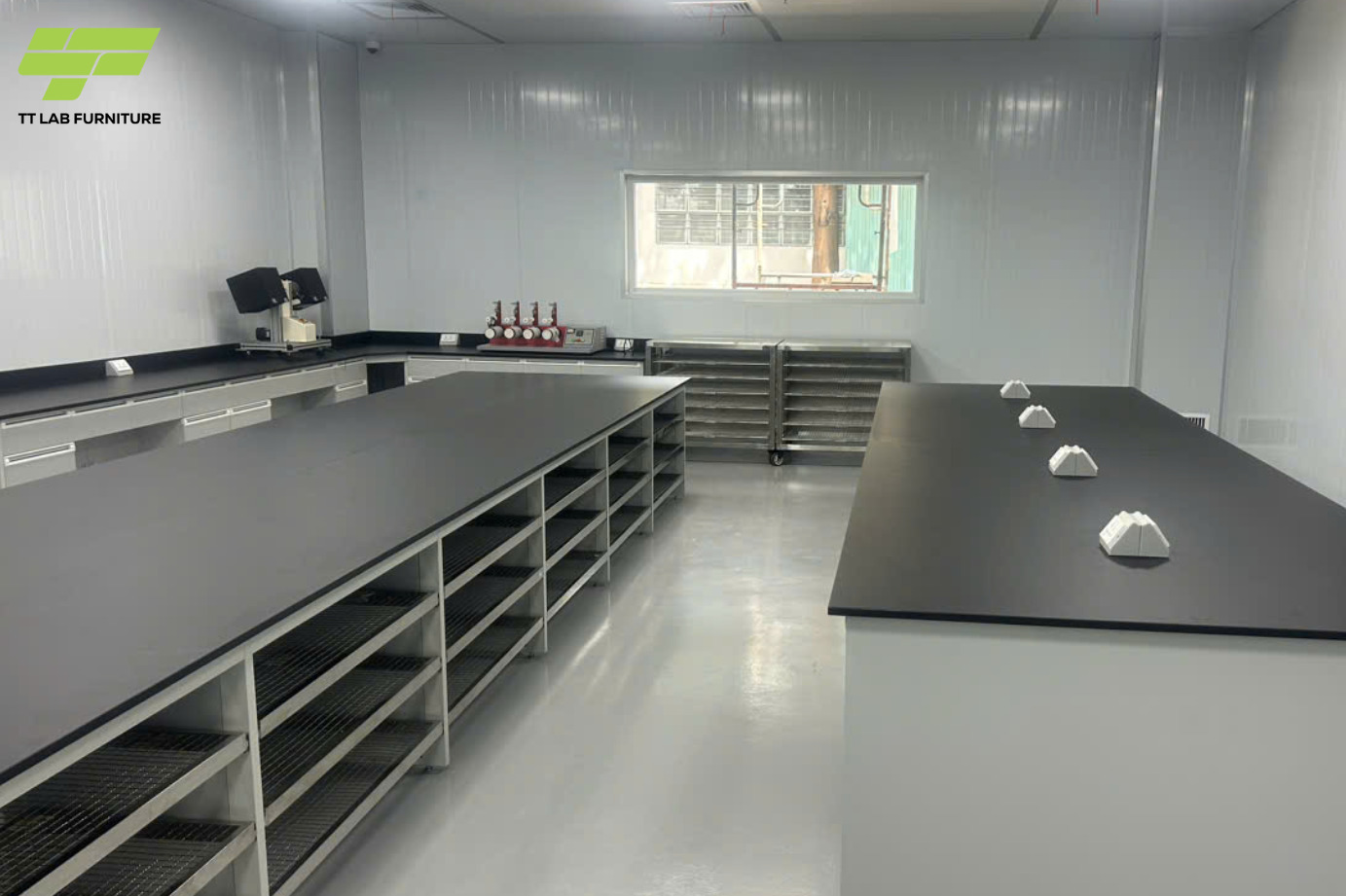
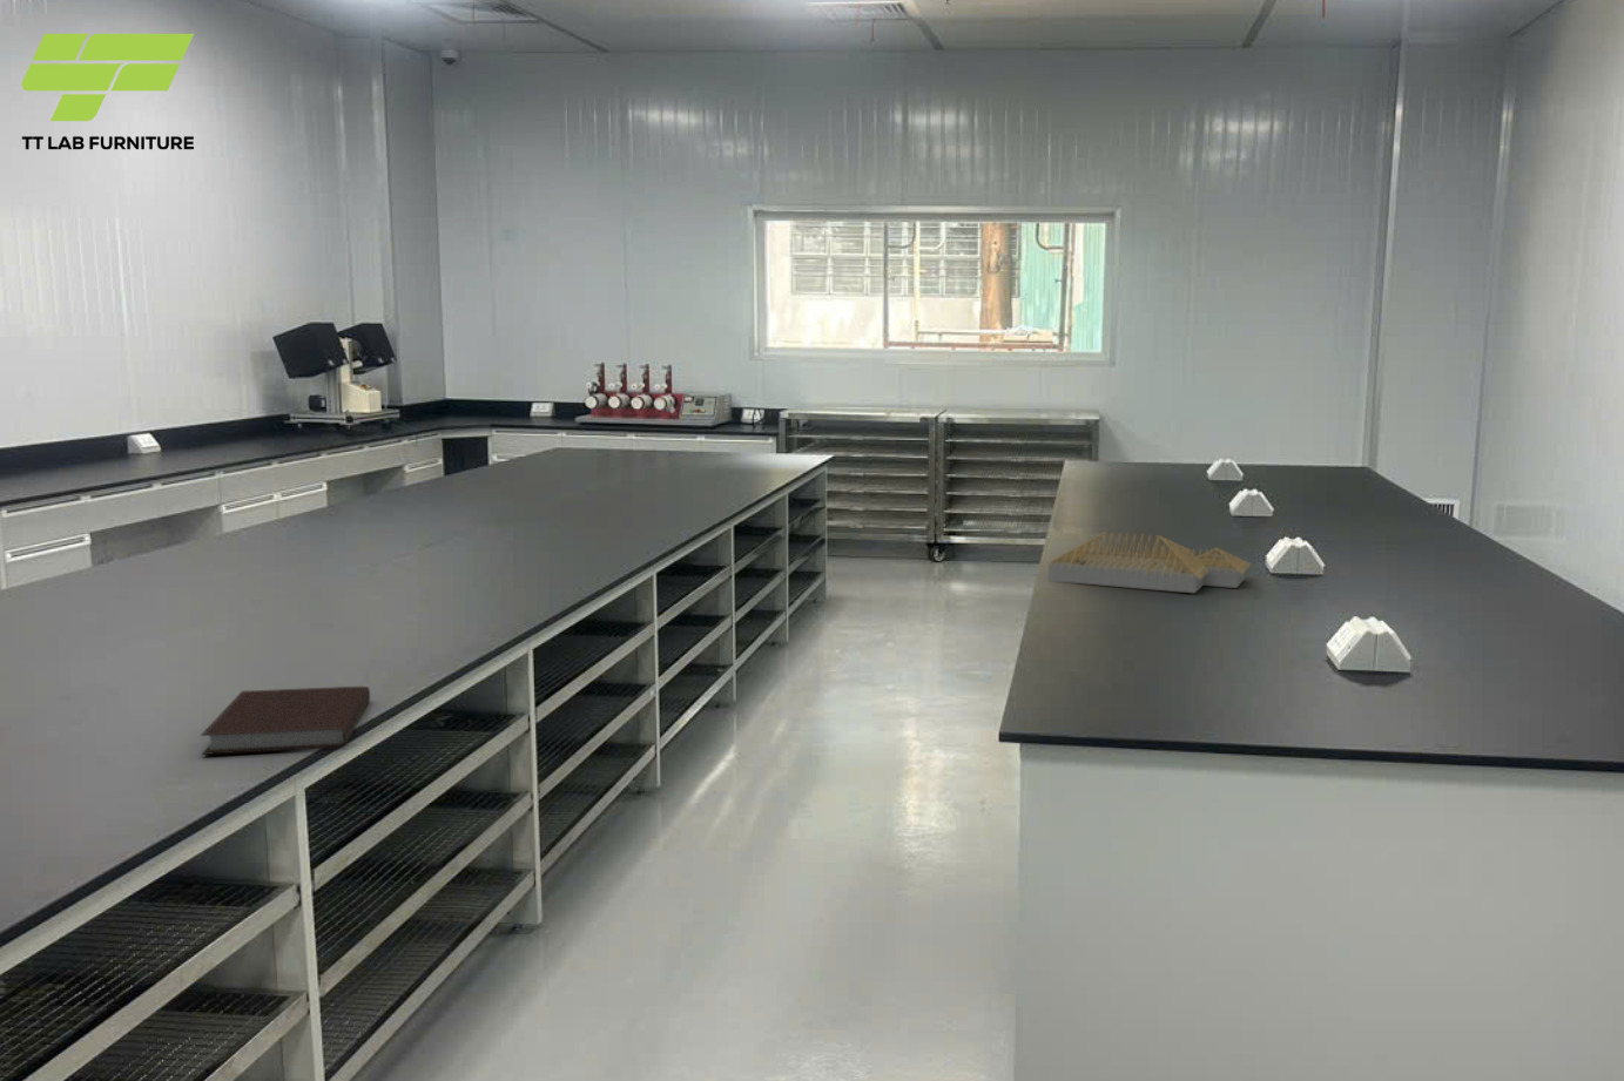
+ notebook (291, 717)
+ architectural model (1147, 556)
